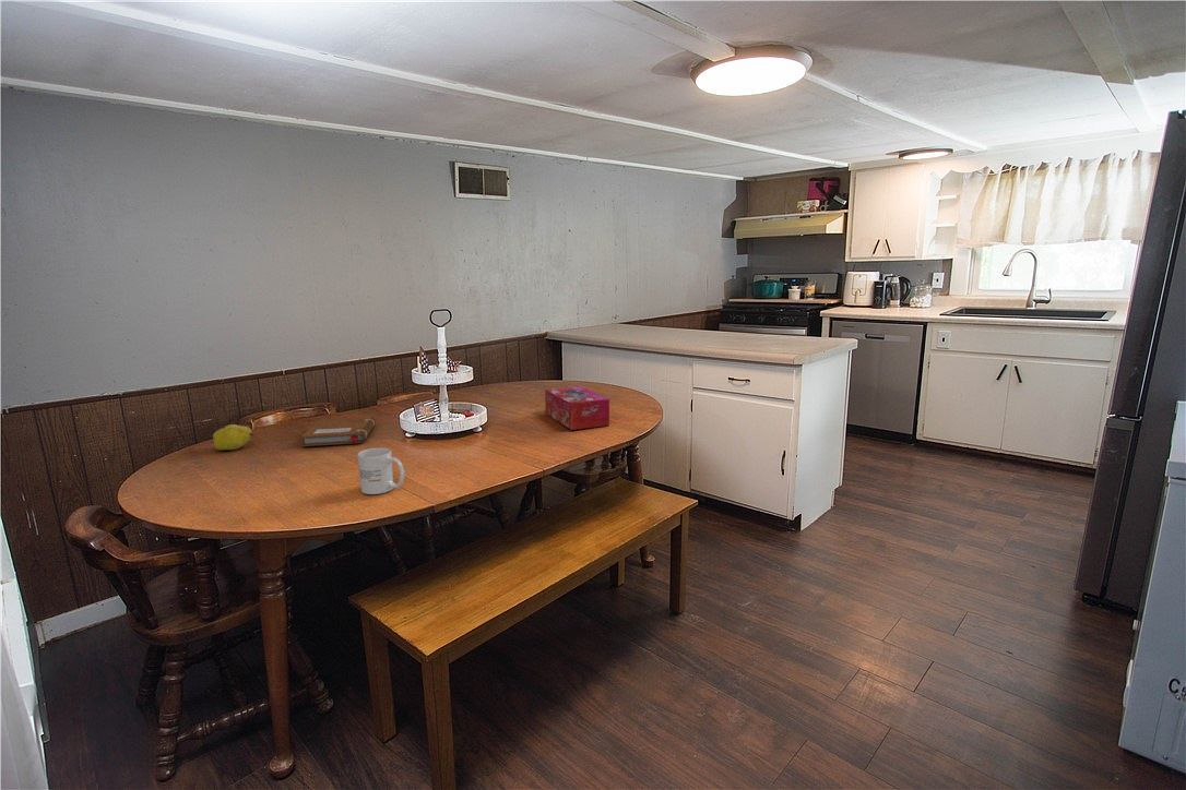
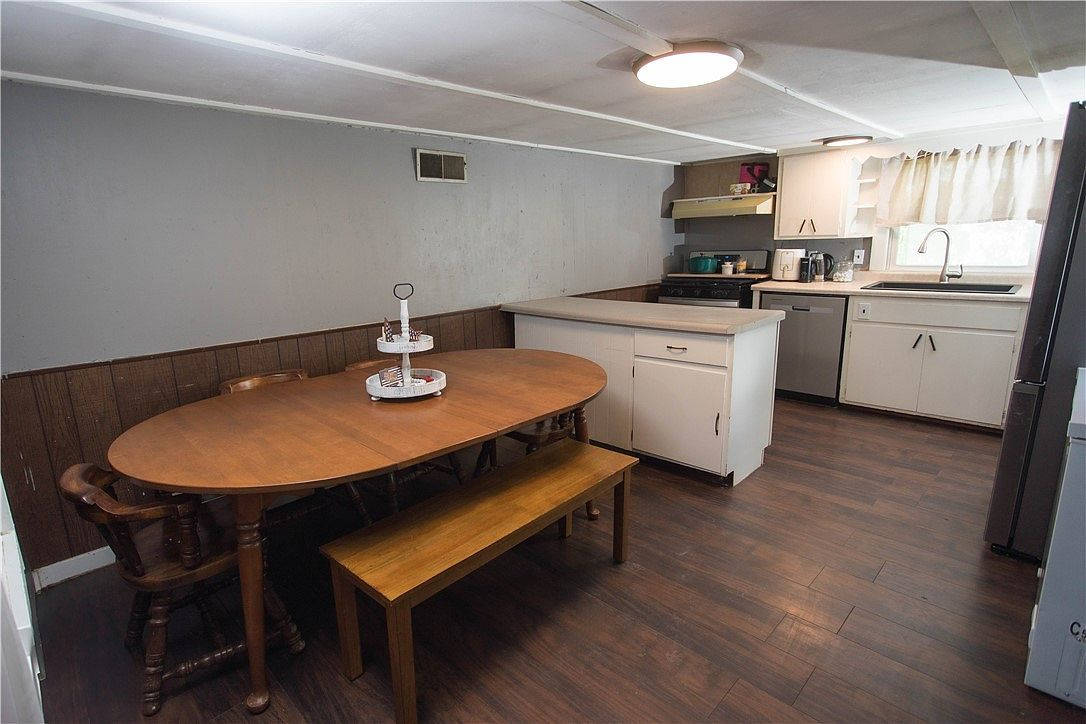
- tissue box (576, 406)
- notebook (341, 431)
- mug (382, 470)
- fruit (233, 436)
